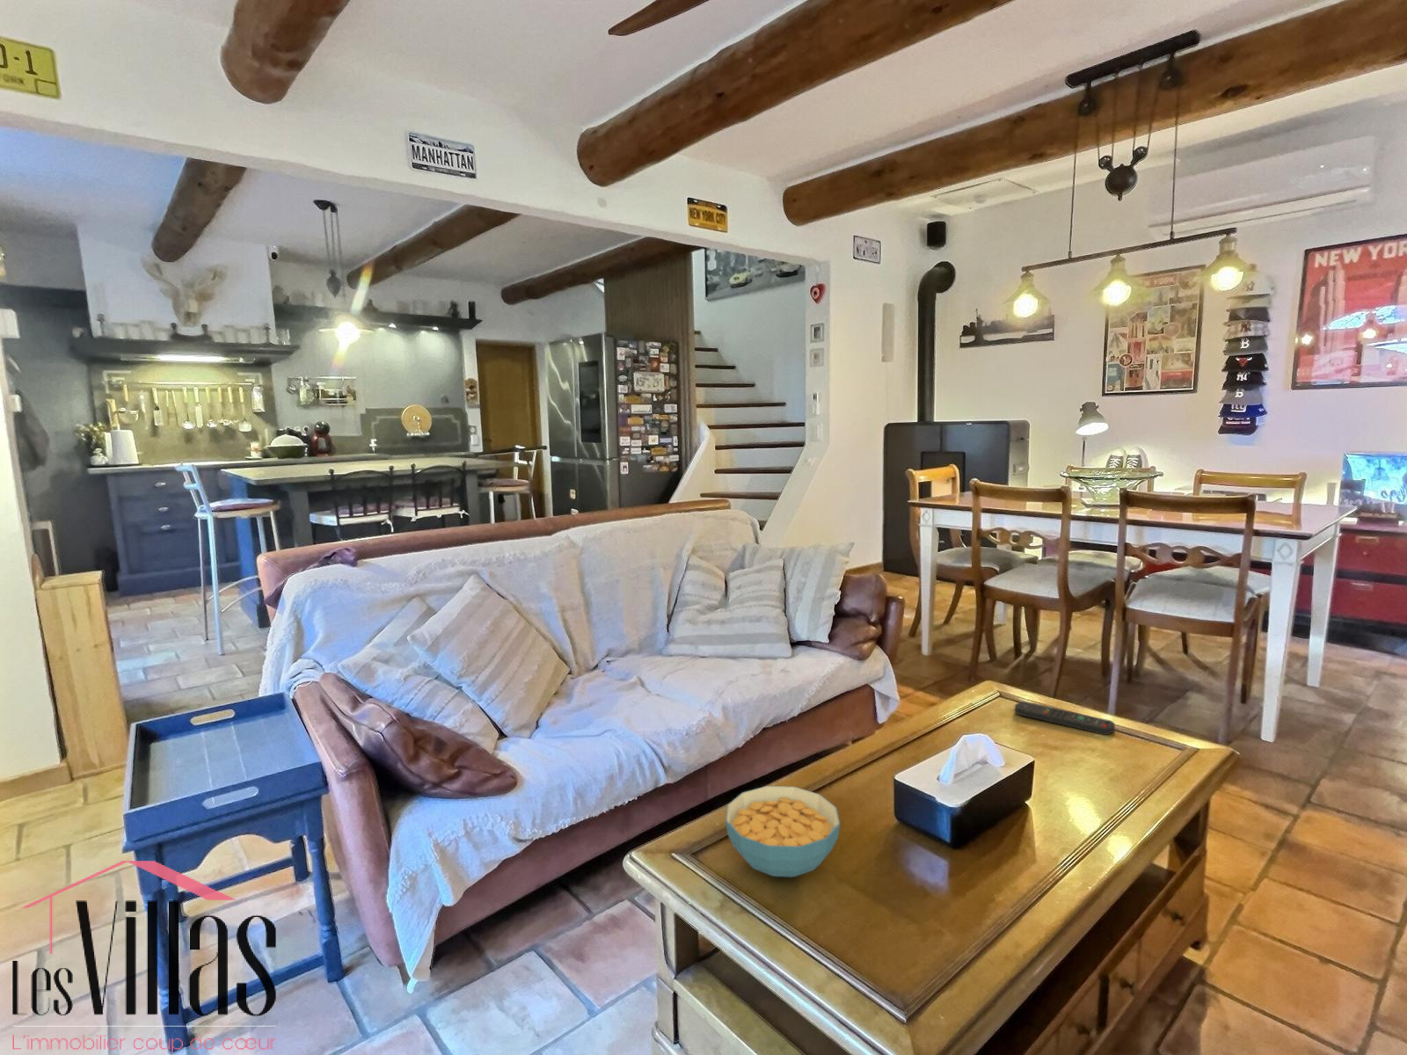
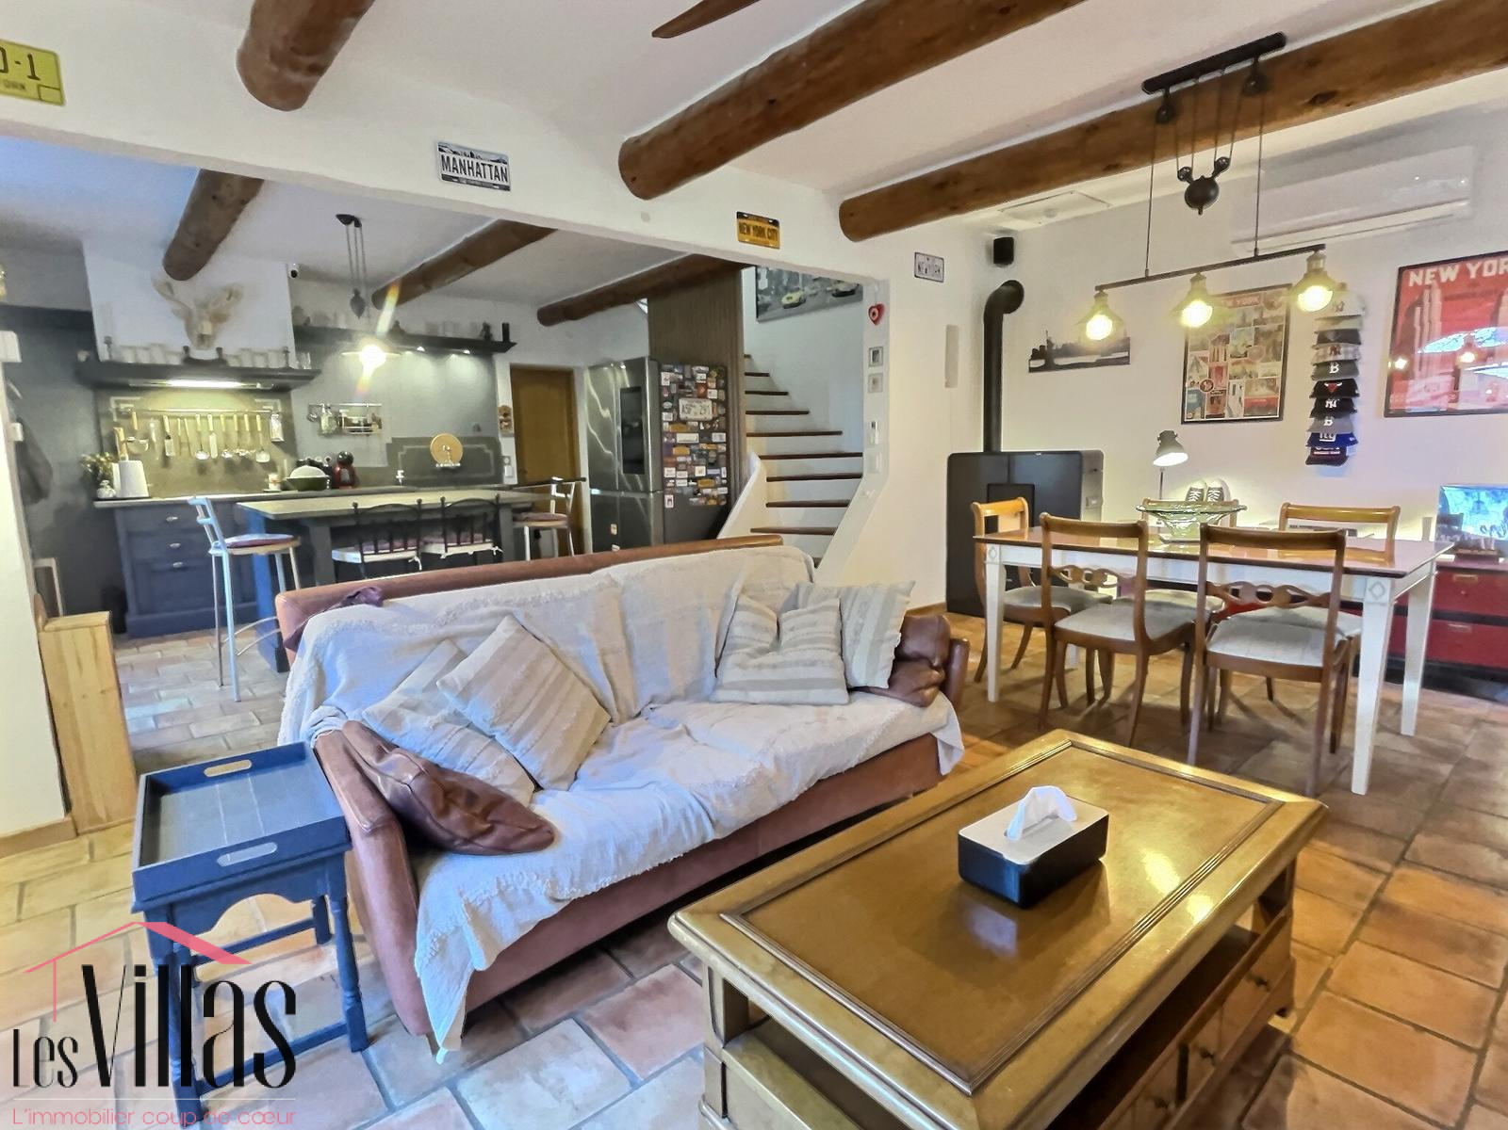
- cereal bowl (782, 840)
- remote control (1062, 717)
